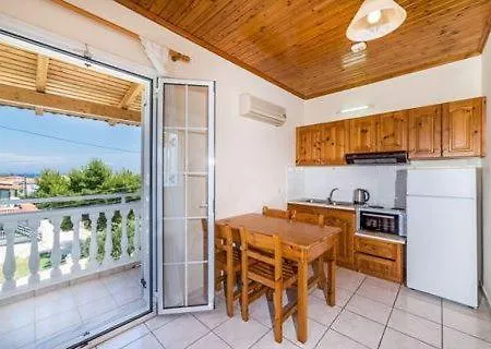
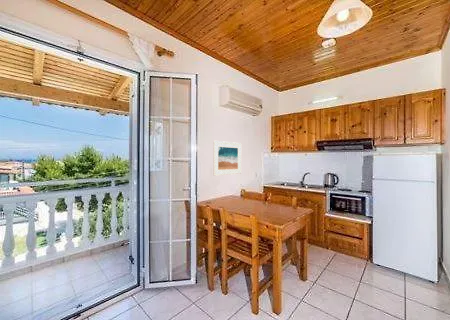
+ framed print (228, 158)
